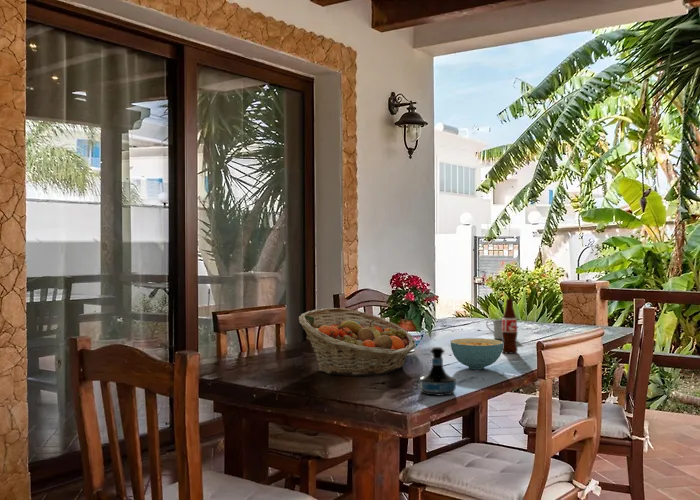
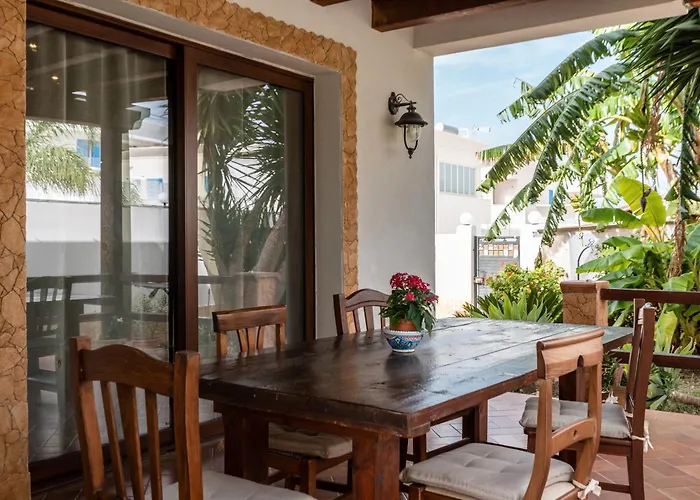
- fruit basket (357, 339)
- mug (501, 329)
- tequila bottle (437, 369)
- bottle (509, 326)
- cereal bowl (476, 354)
